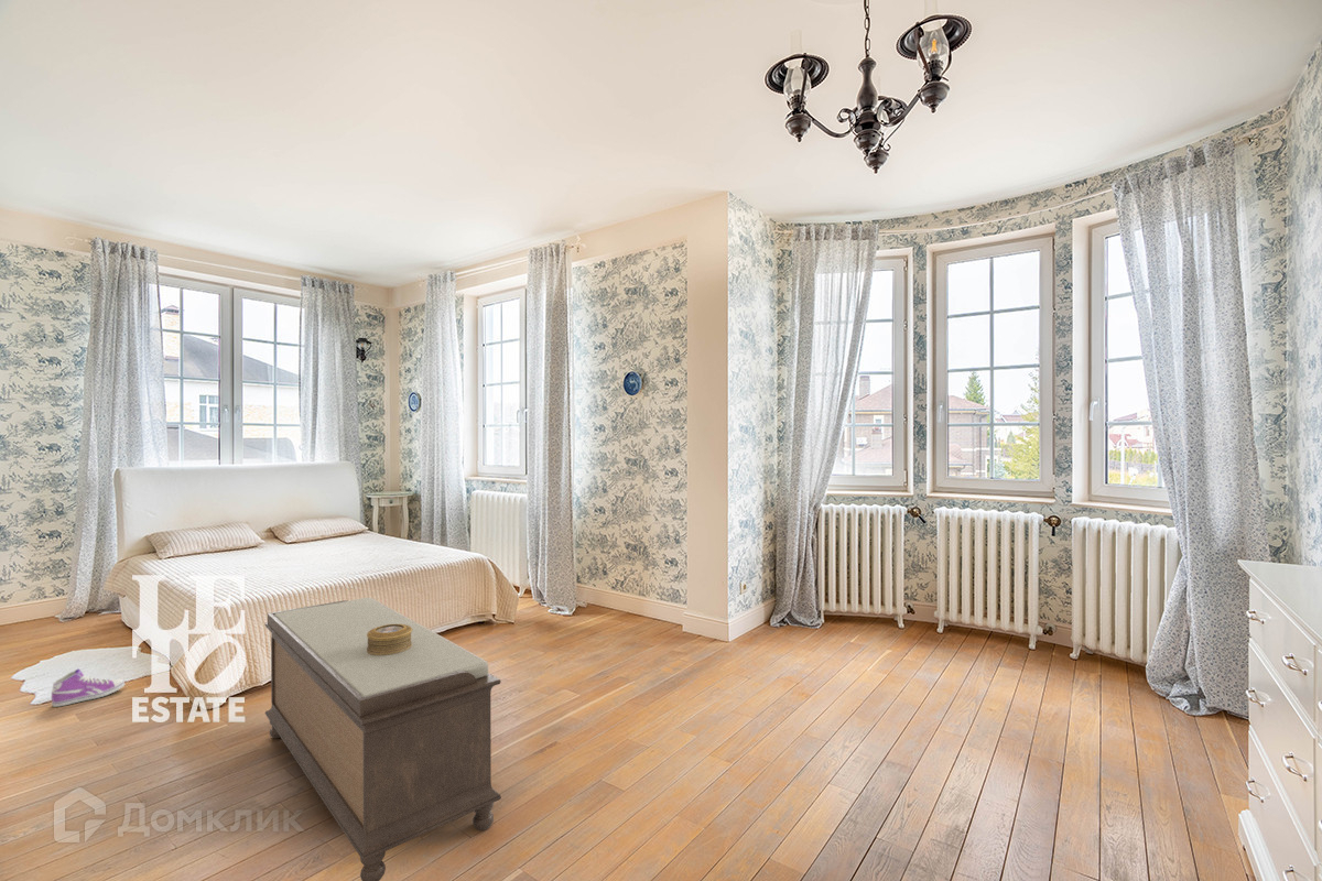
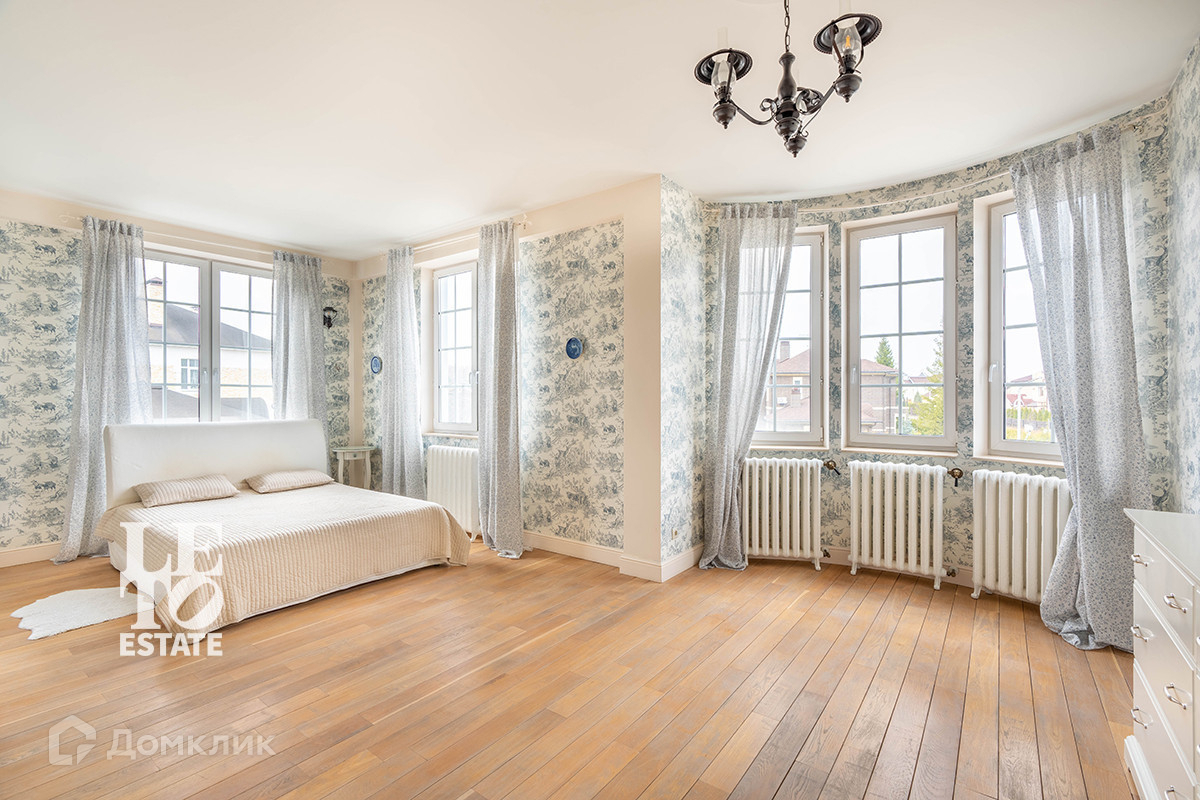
- bench (367, 704)
- sneaker (89, 682)
- decorative box (389, 637)
